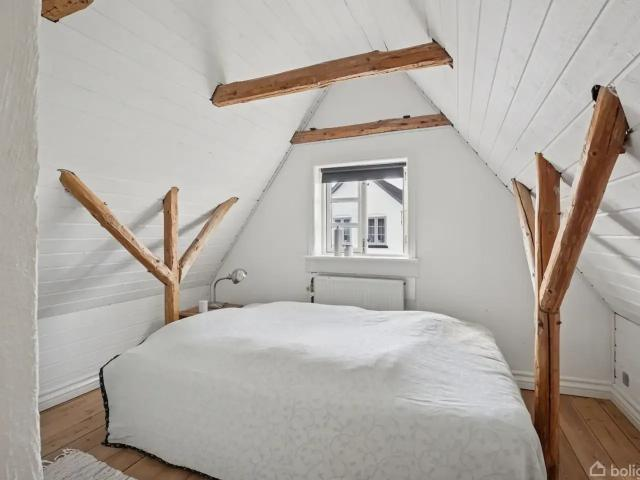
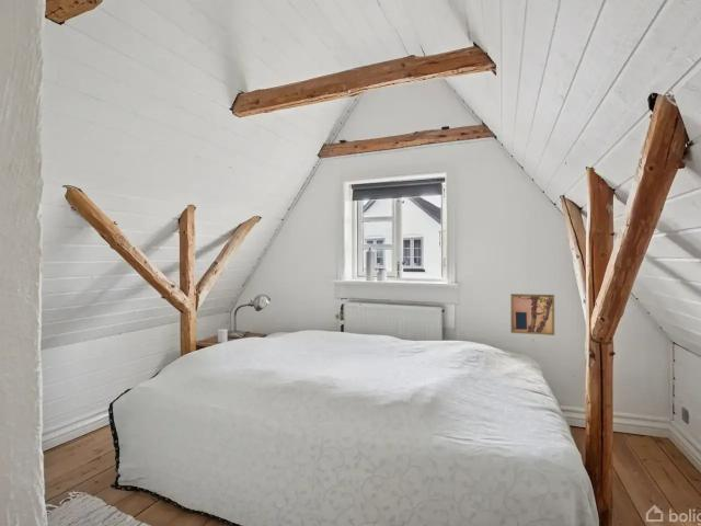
+ wall art (531, 313)
